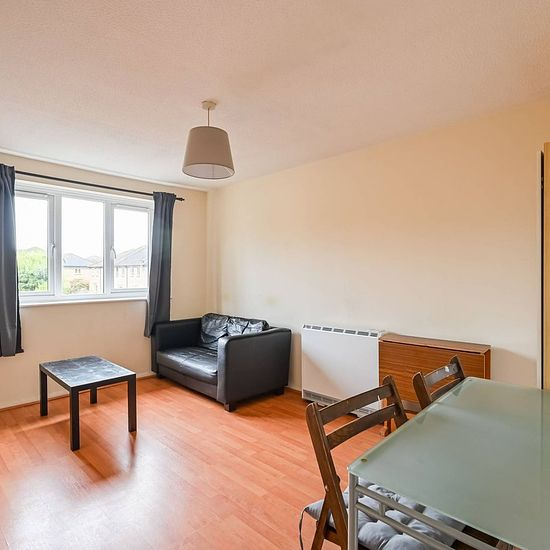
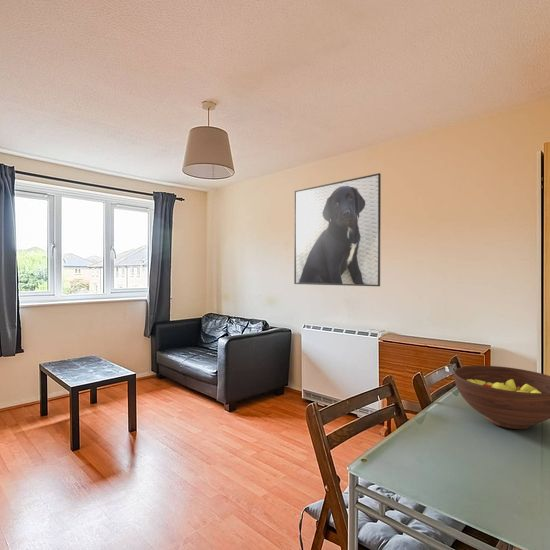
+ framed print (333, 234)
+ fruit bowl (507, 400)
